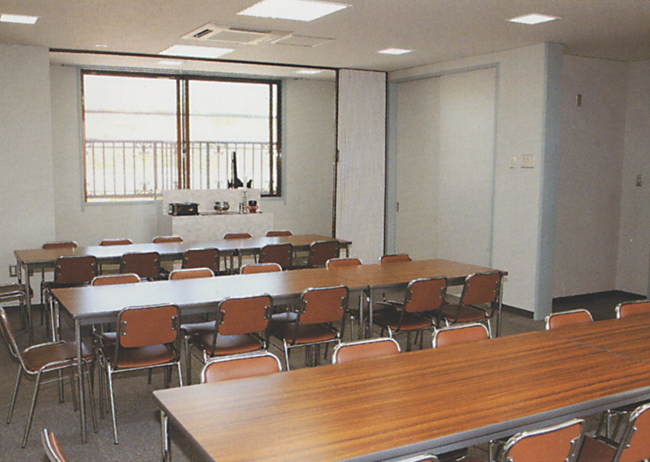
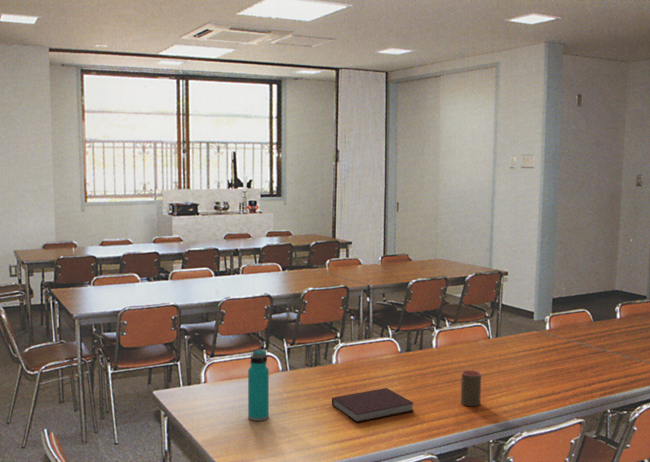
+ water bottle (258, 383)
+ cup (470, 388)
+ notebook (372, 404)
